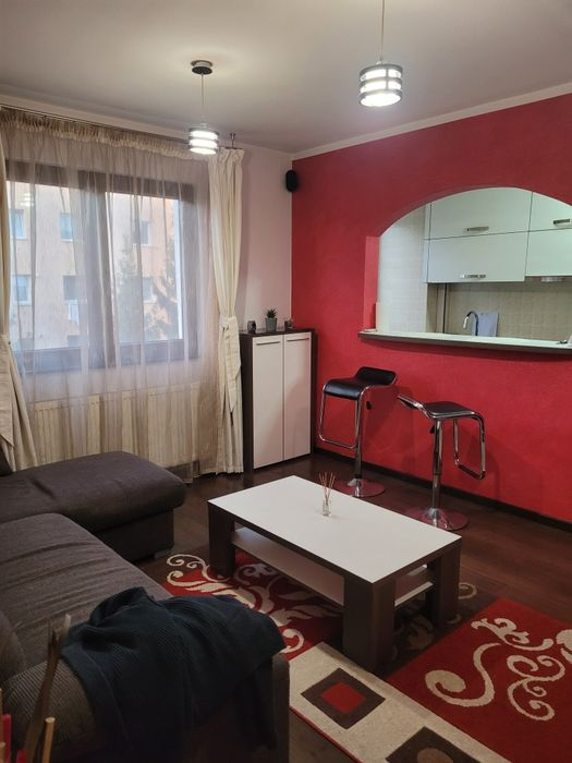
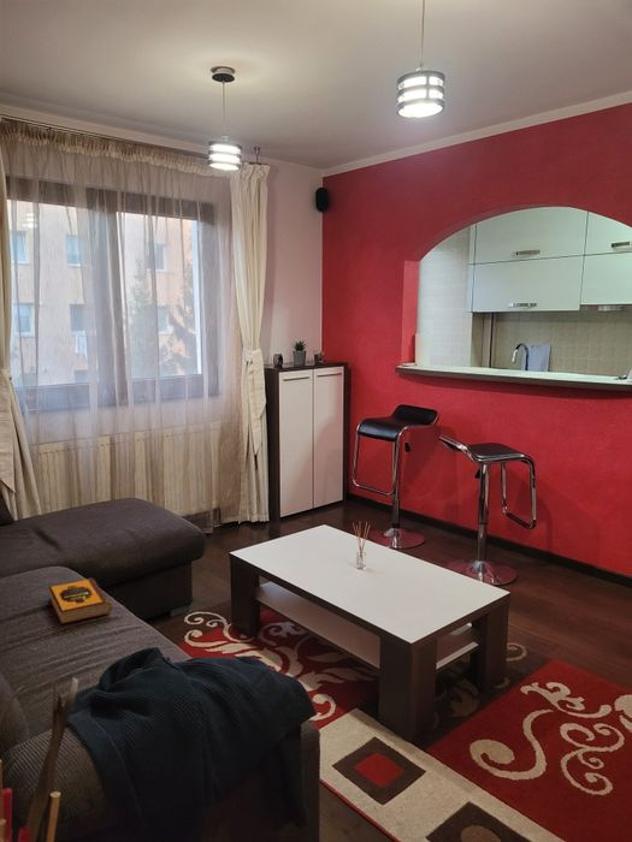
+ hardback book (79, 599)
